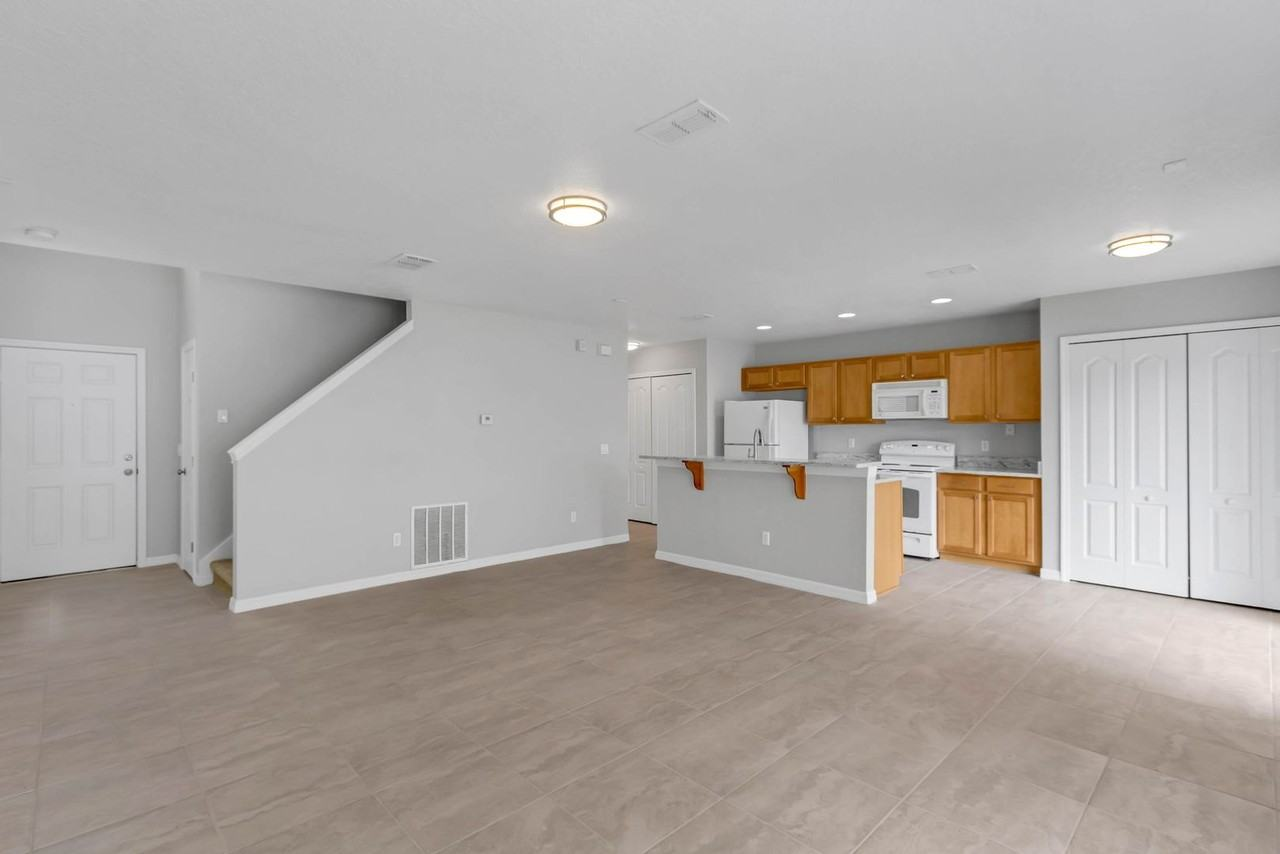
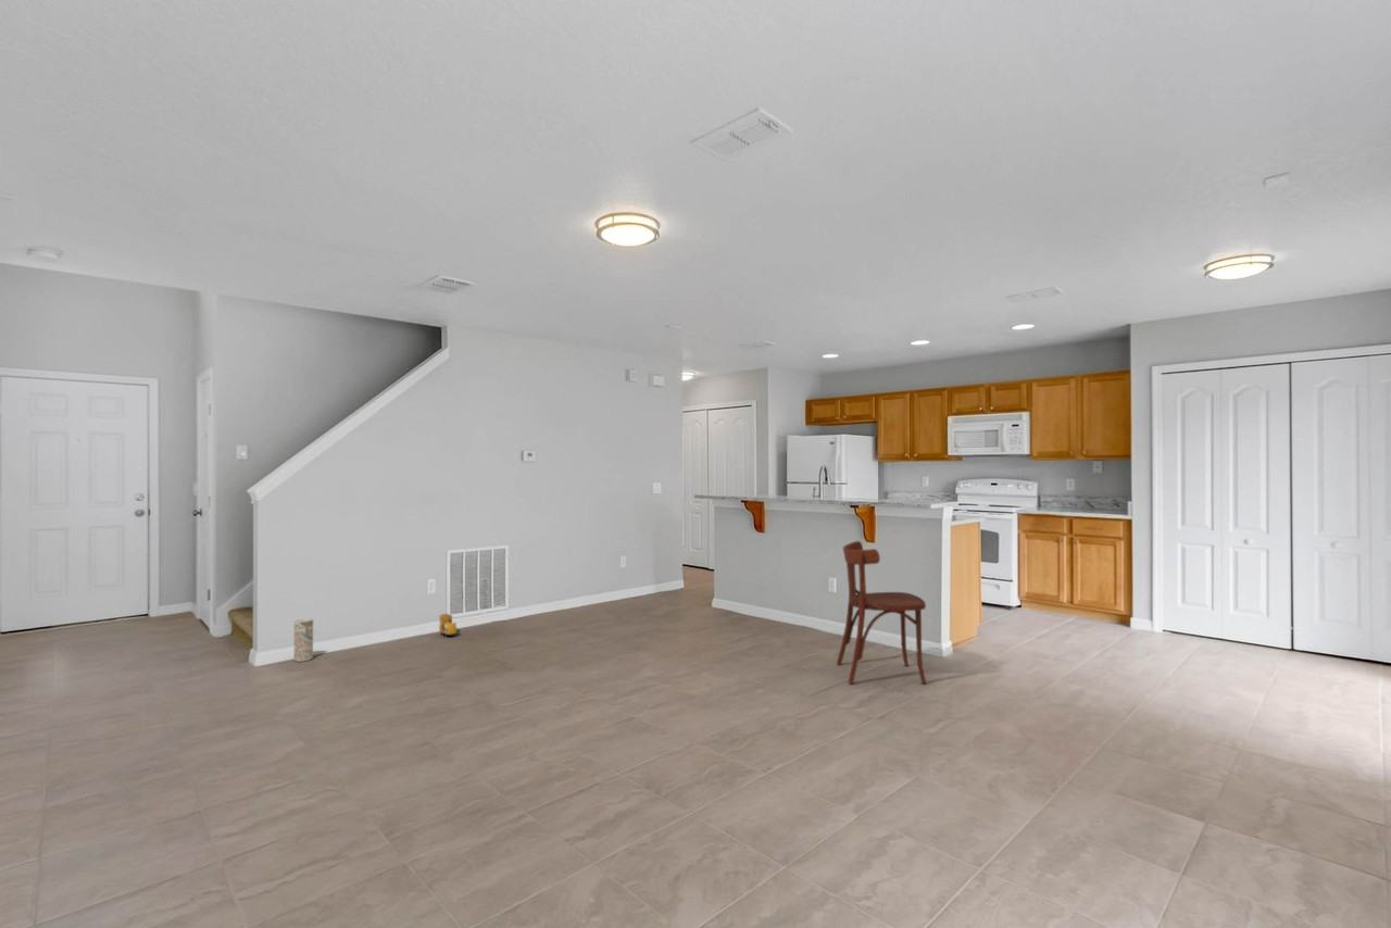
+ vase (303, 639)
+ dining chair (881, 609)
+ toy train (450, 625)
